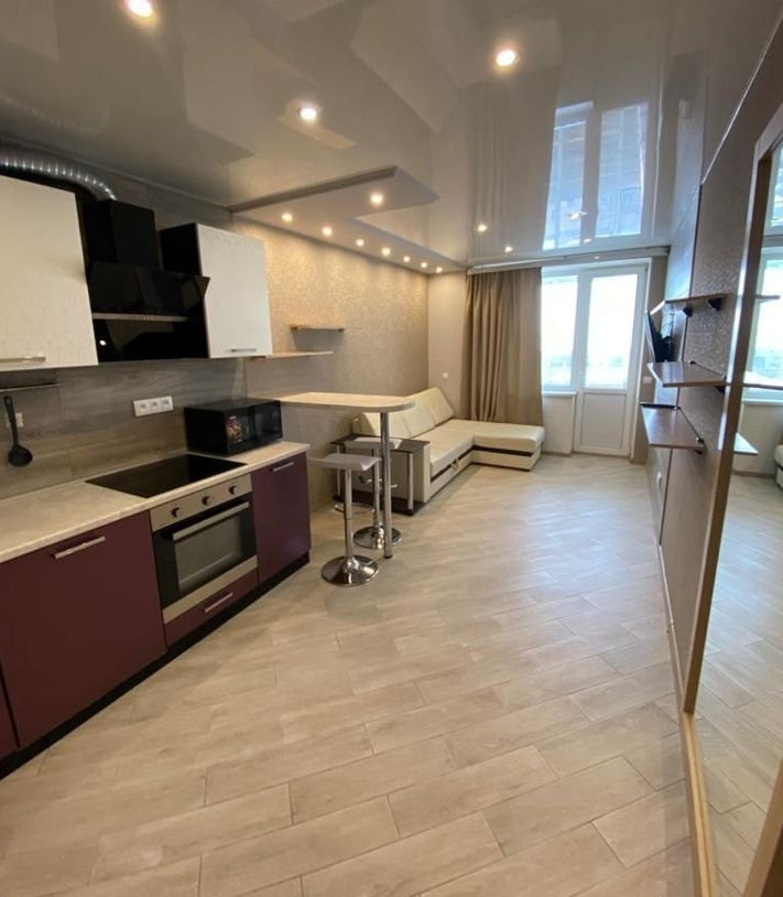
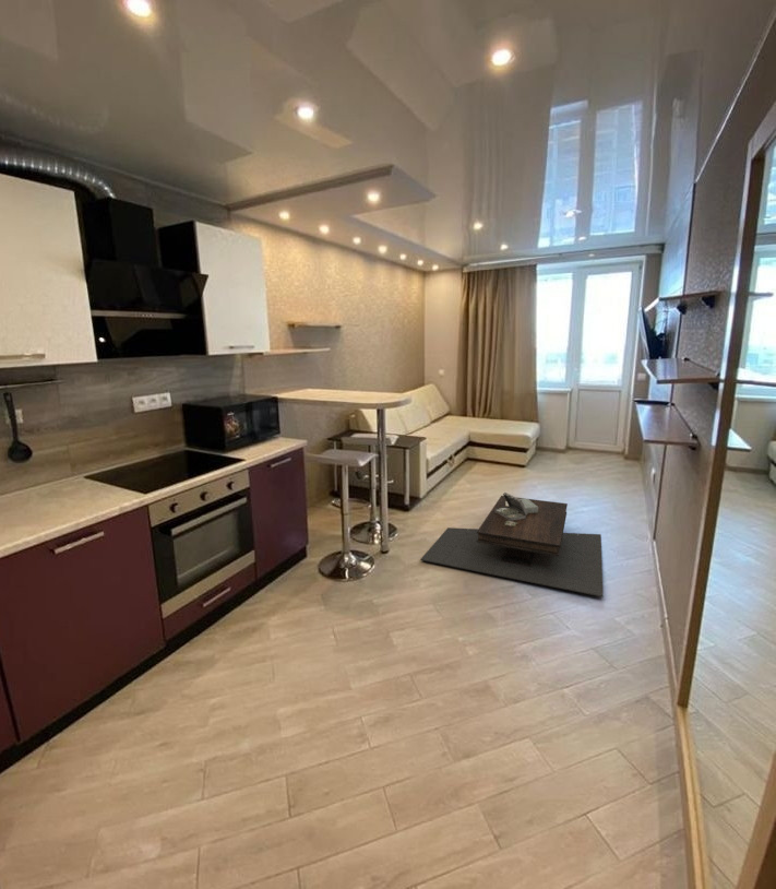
+ coffee table (518, 519)
